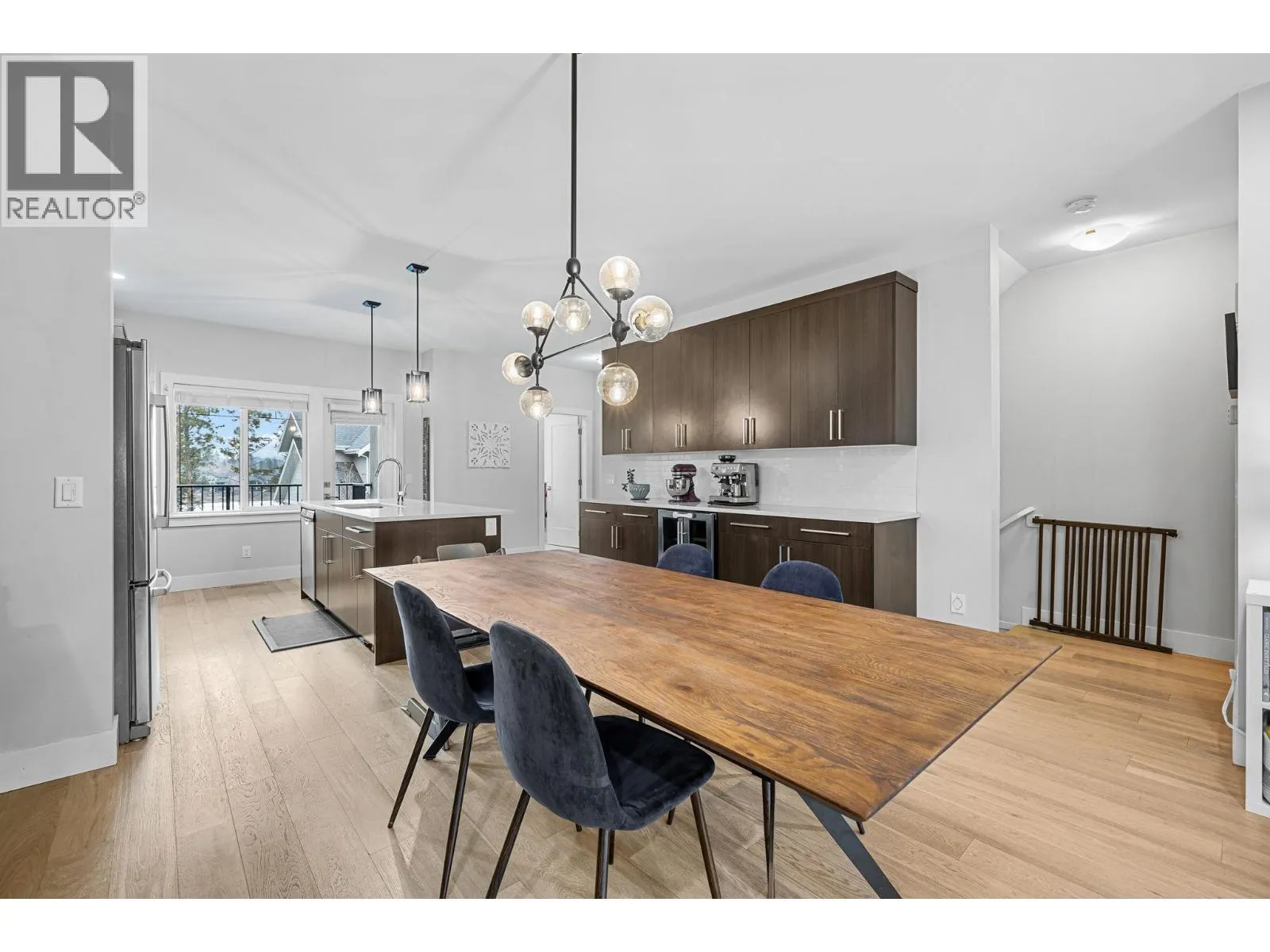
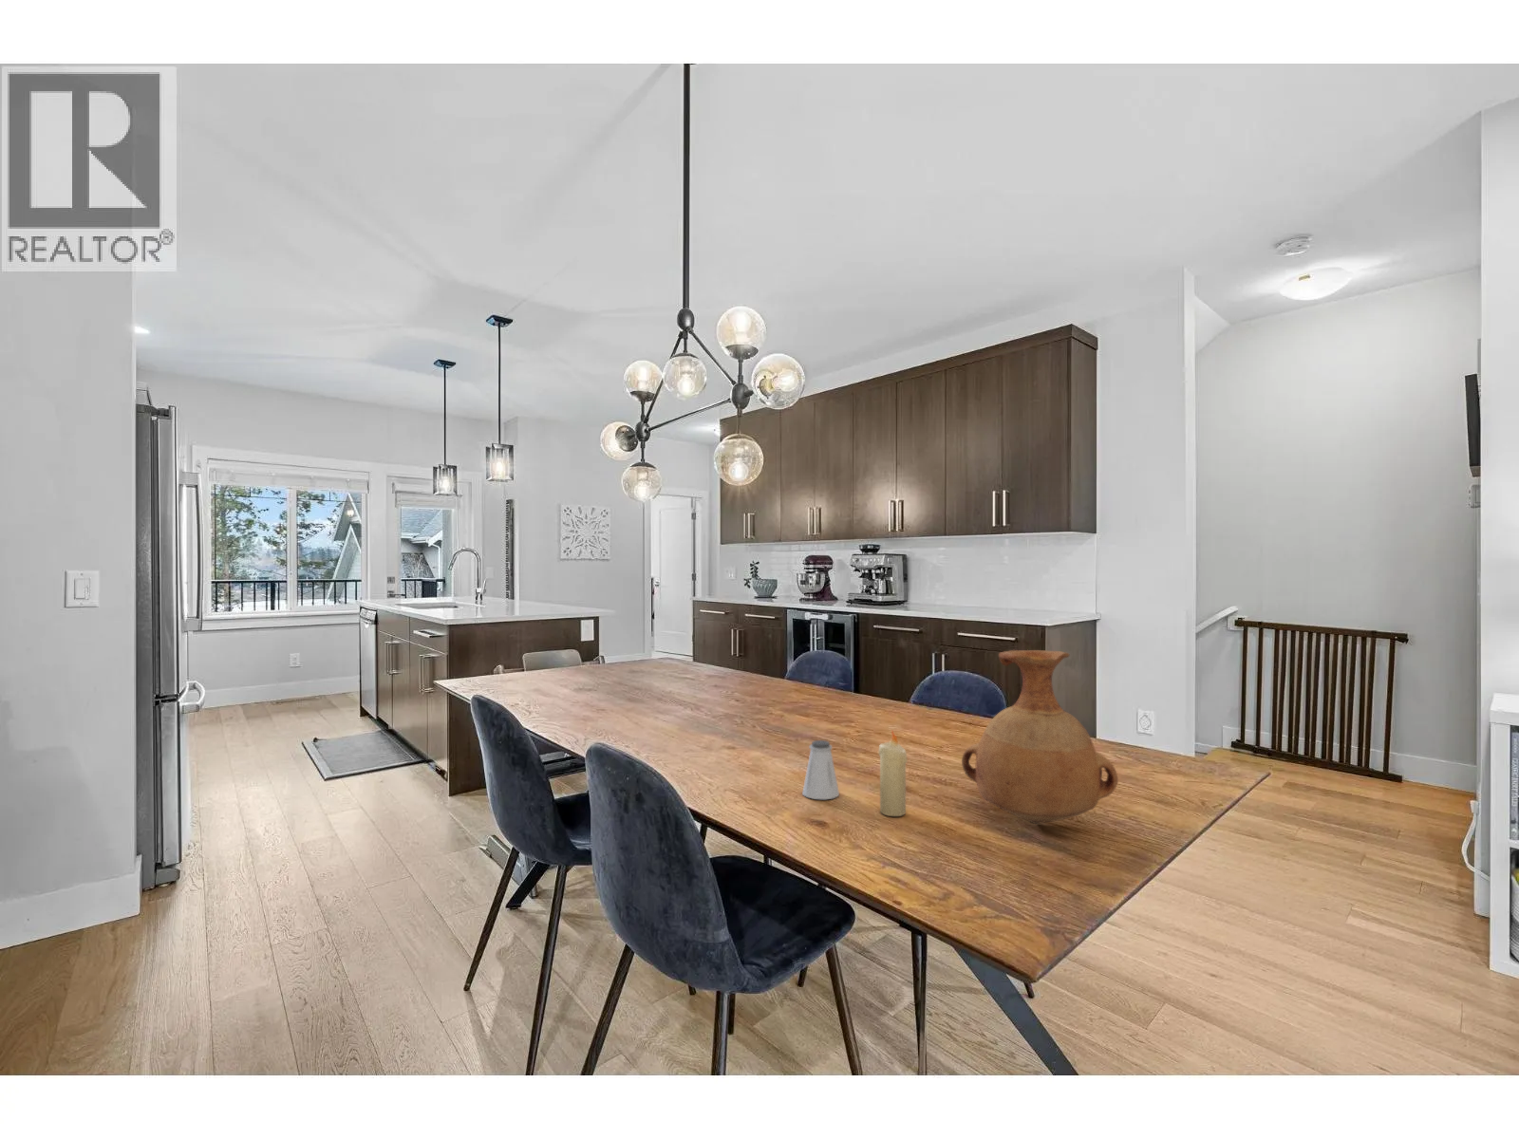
+ candle (892, 770)
+ saltshaker (820, 768)
+ vase (1036, 737)
